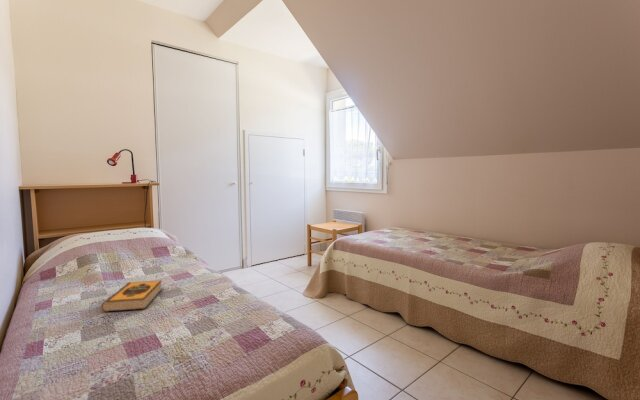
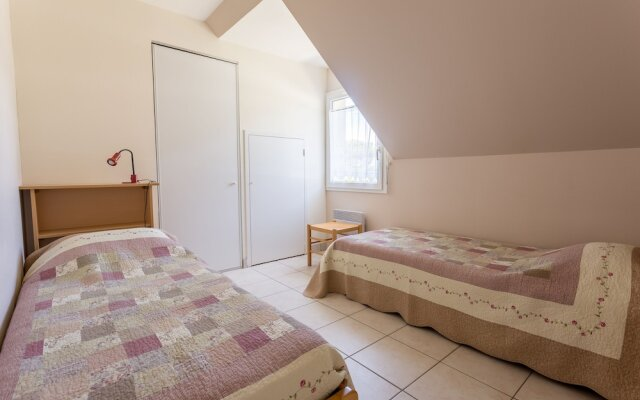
- hardback book (134, 294)
